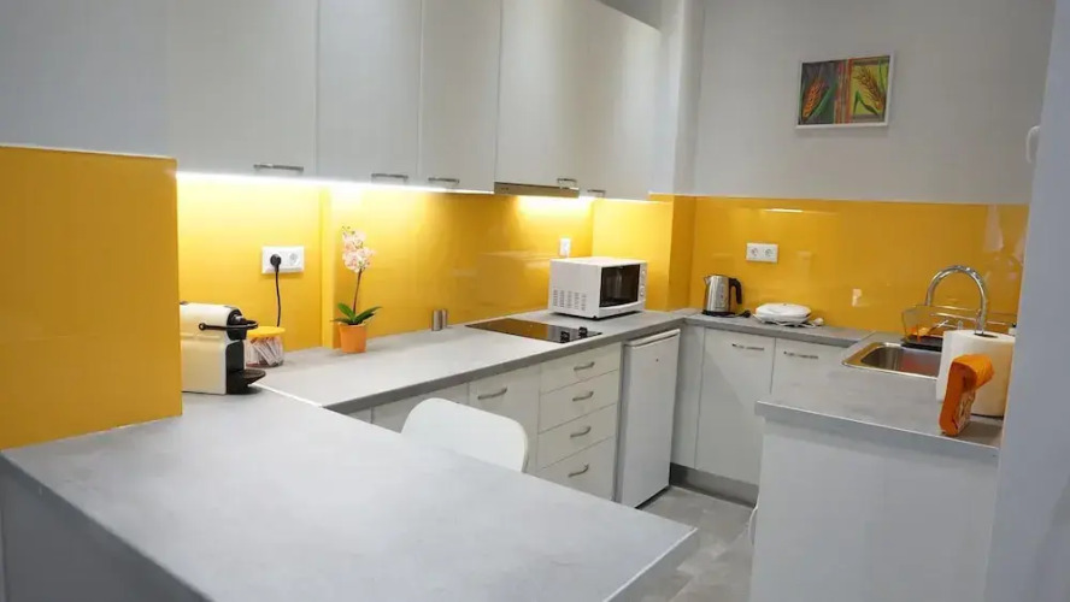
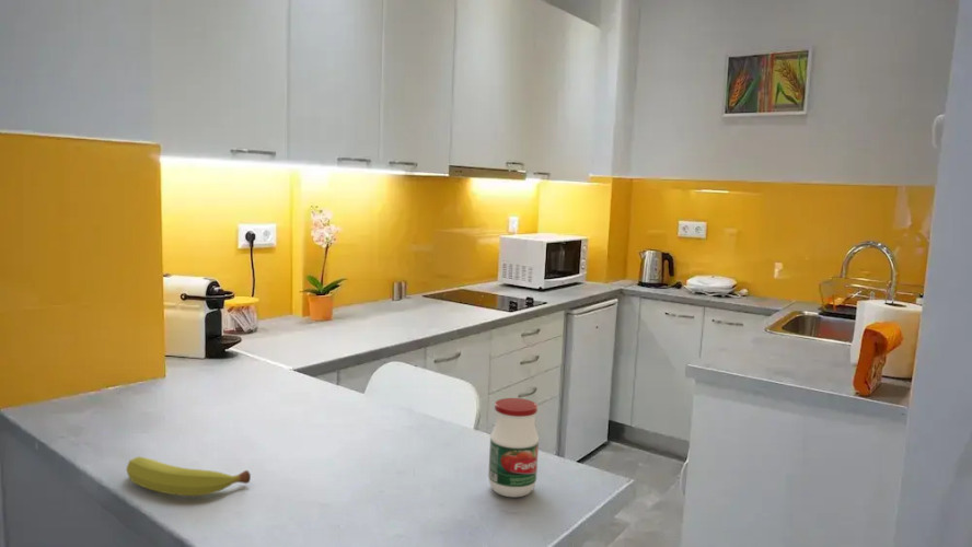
+ fruit (182, 472)
+ jar (513, 446)
